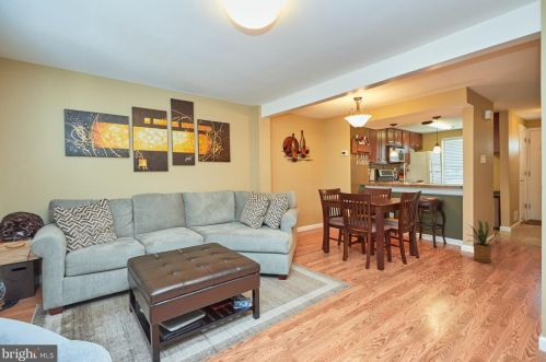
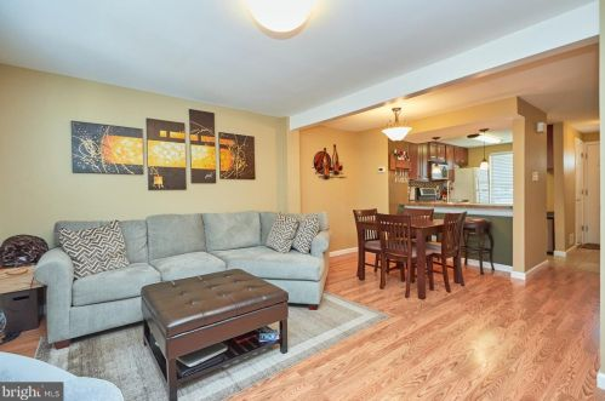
- house plant (479, 240)
